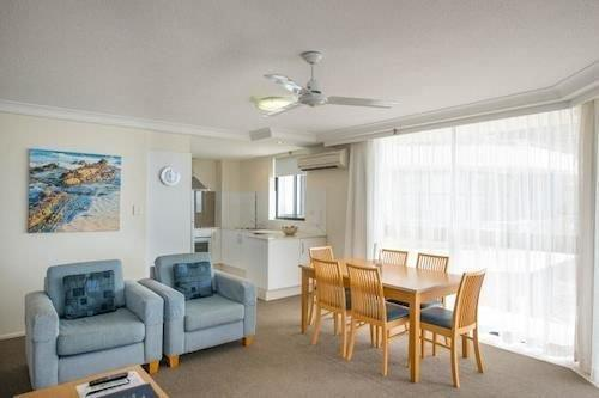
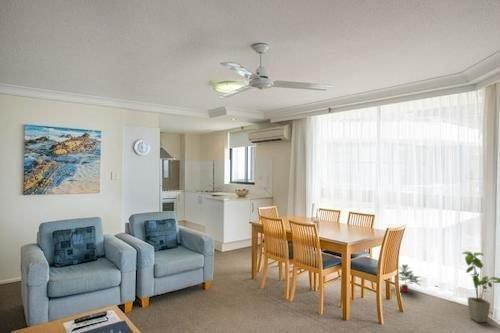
+ house plant (477, 287)
+ potted plant (408, 278)
